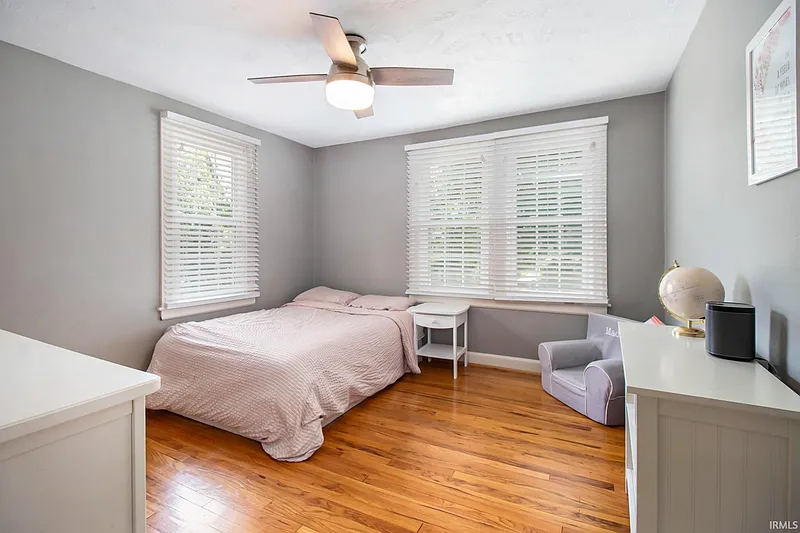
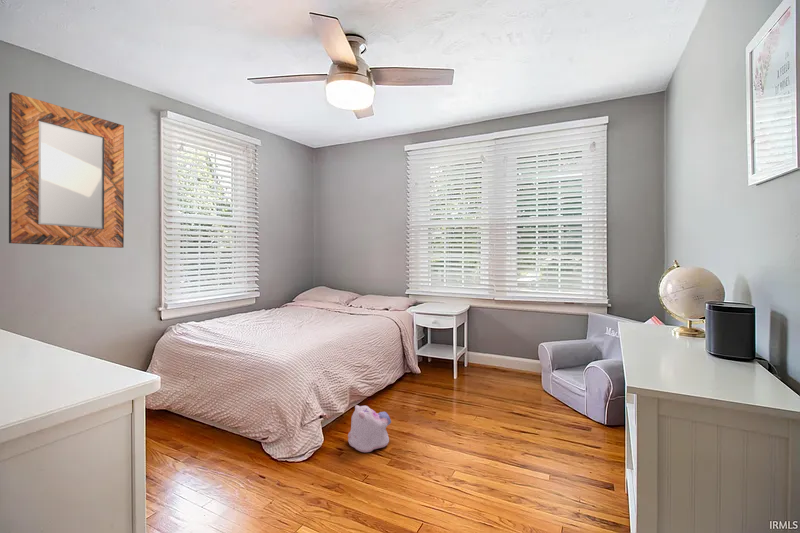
+ plush toy (369, 424)
+ home mirror (72, 178)
